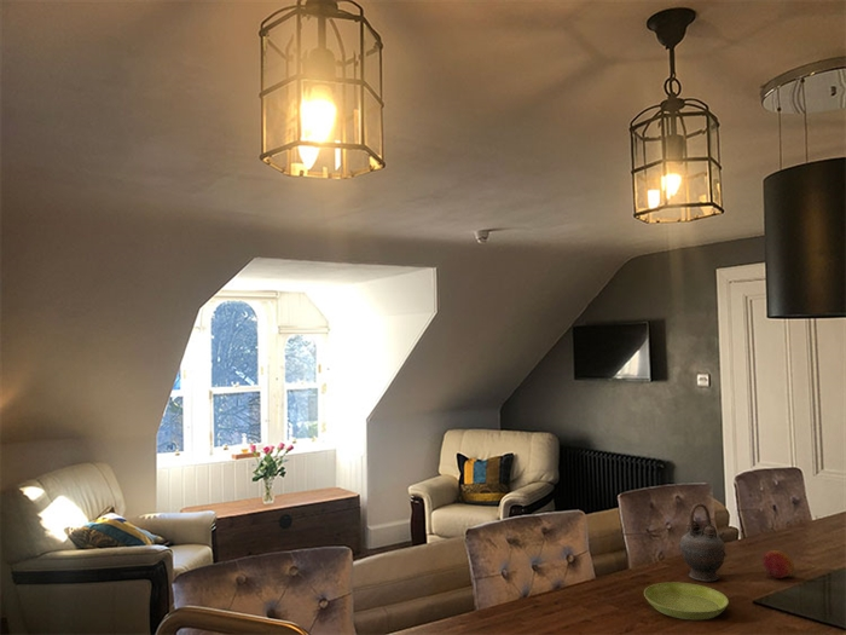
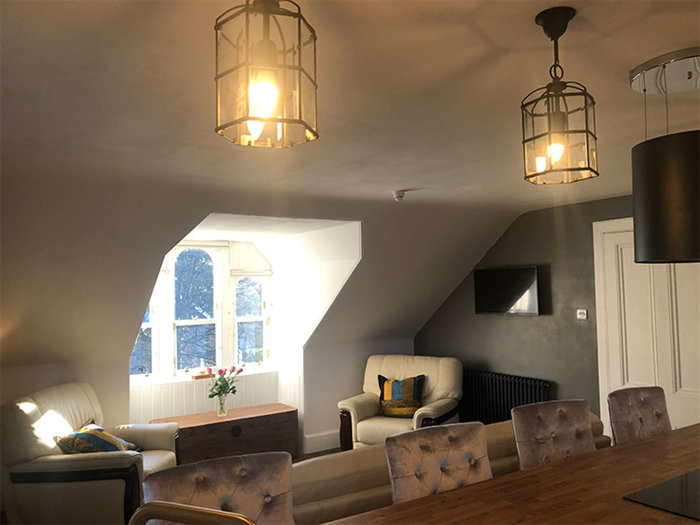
- teapot (705, 539)
- fruit (777, 562)
- saucer (685, 601)
